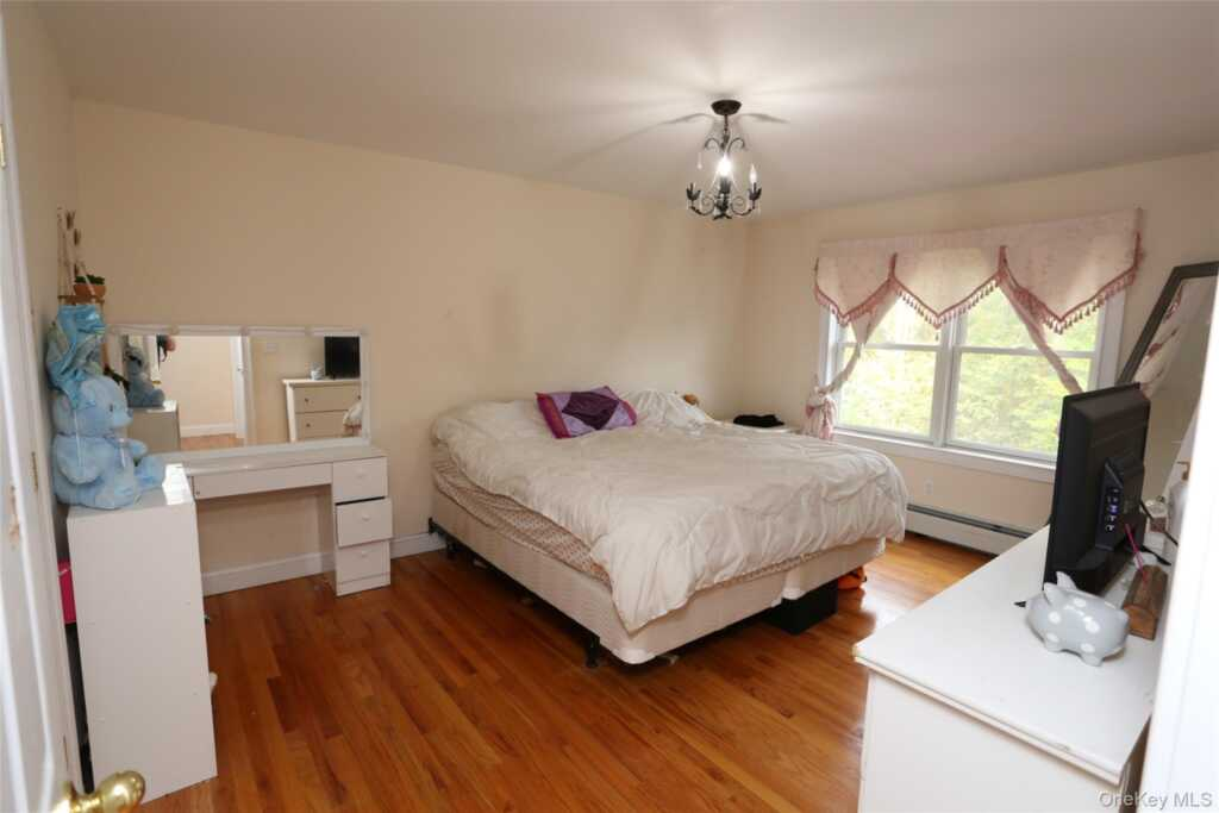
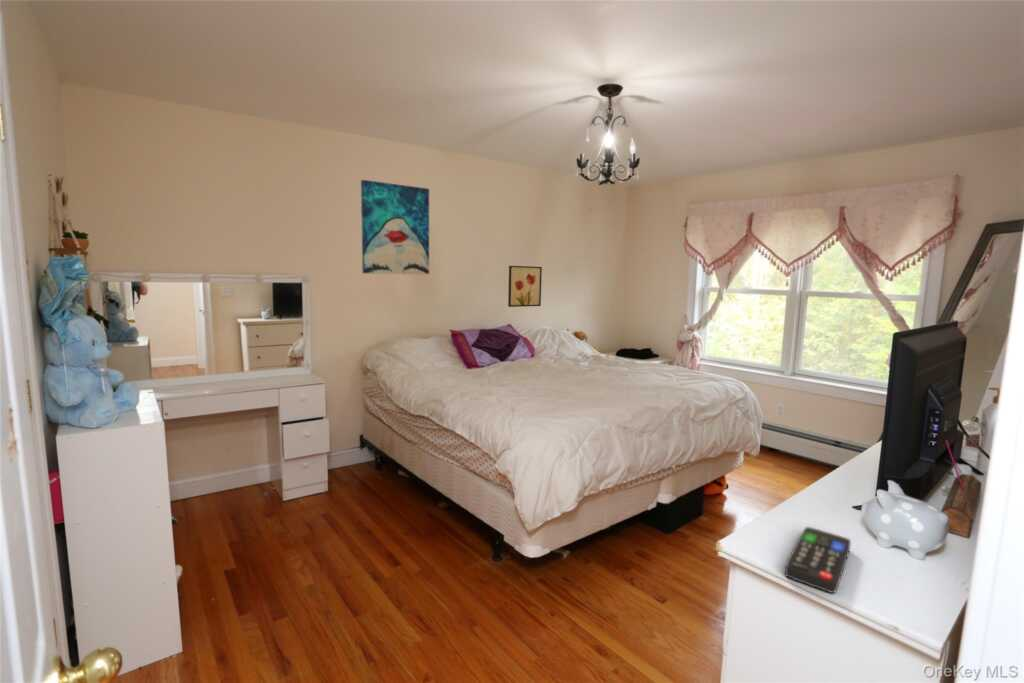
+ remote control (819, 556)
+ wall art (524, 286)
+ wall art (396, 229)
